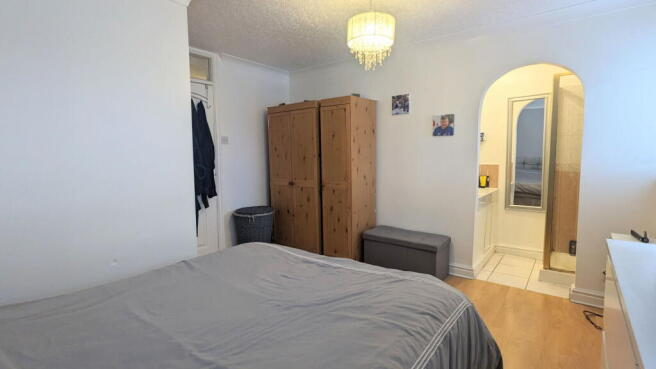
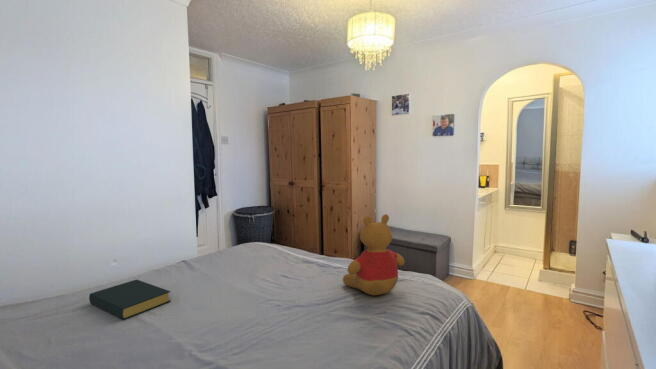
+ teddy bear (370, 251)
+ hardback book (130, 297)
